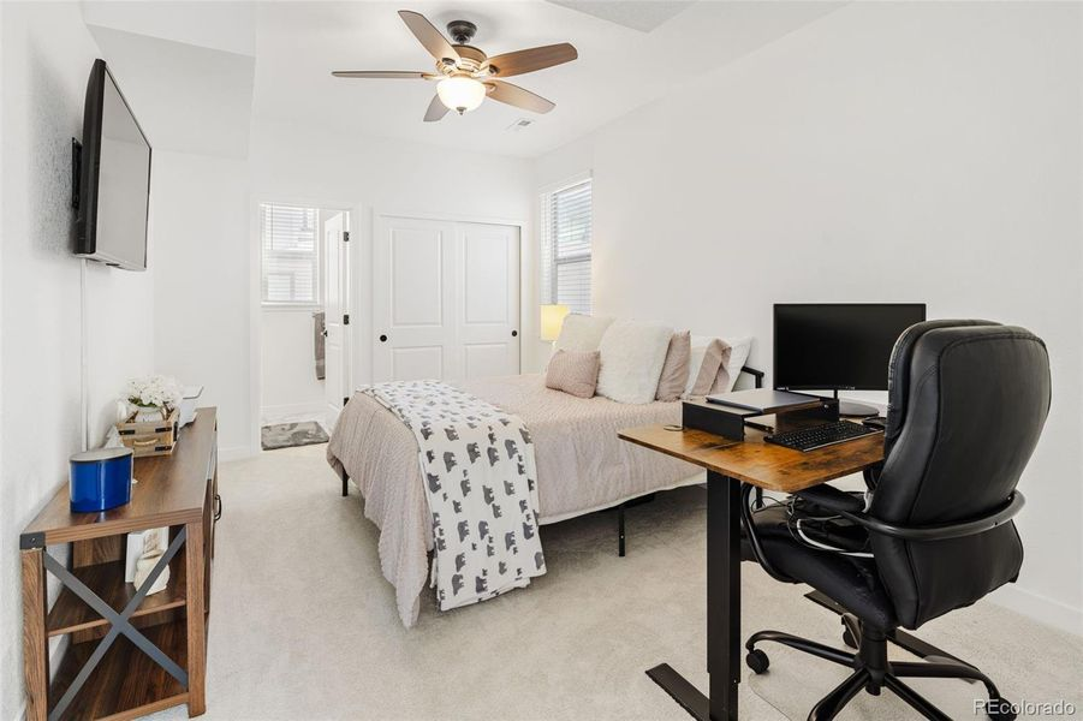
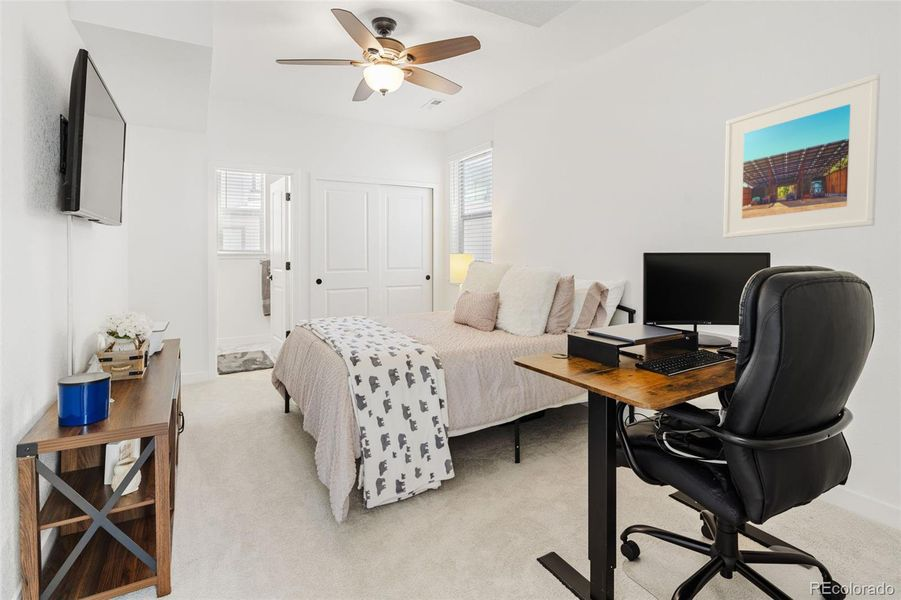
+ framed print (791, 166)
